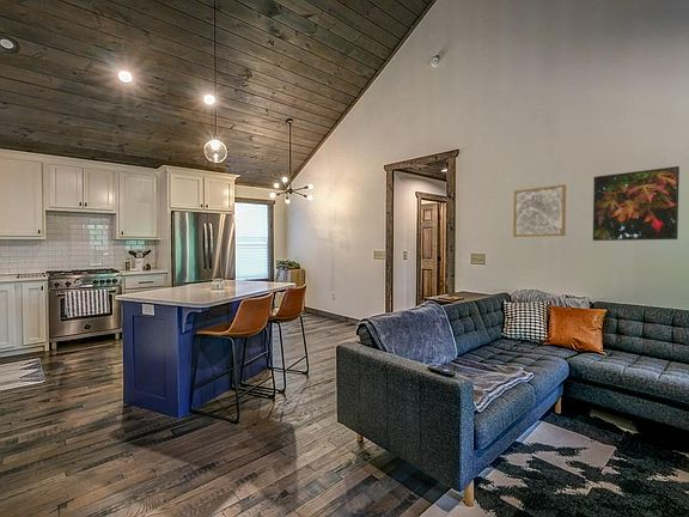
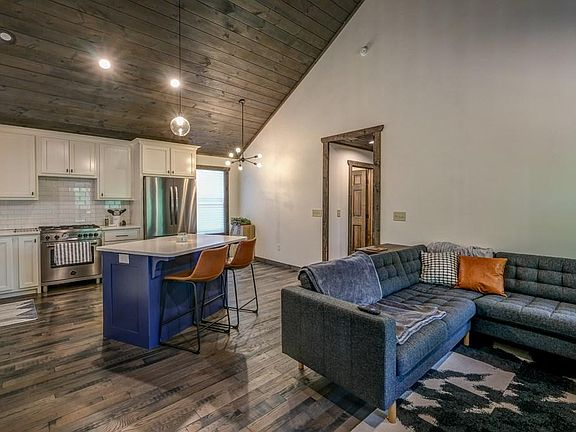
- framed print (633, 206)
- wall art (538, 212)
